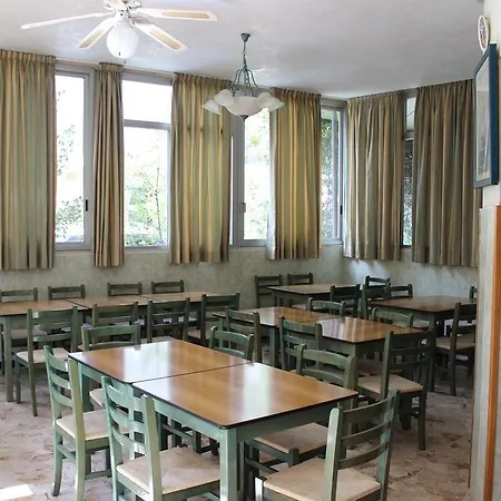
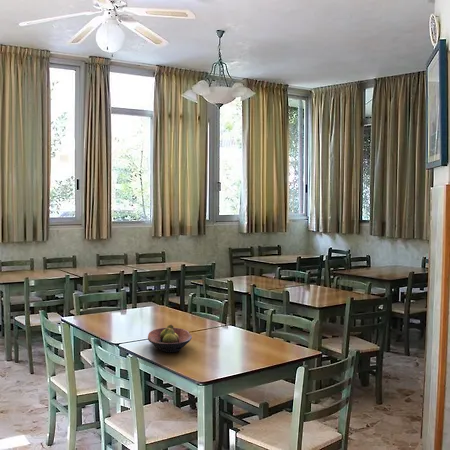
+ fruit bowl (169, 336)
